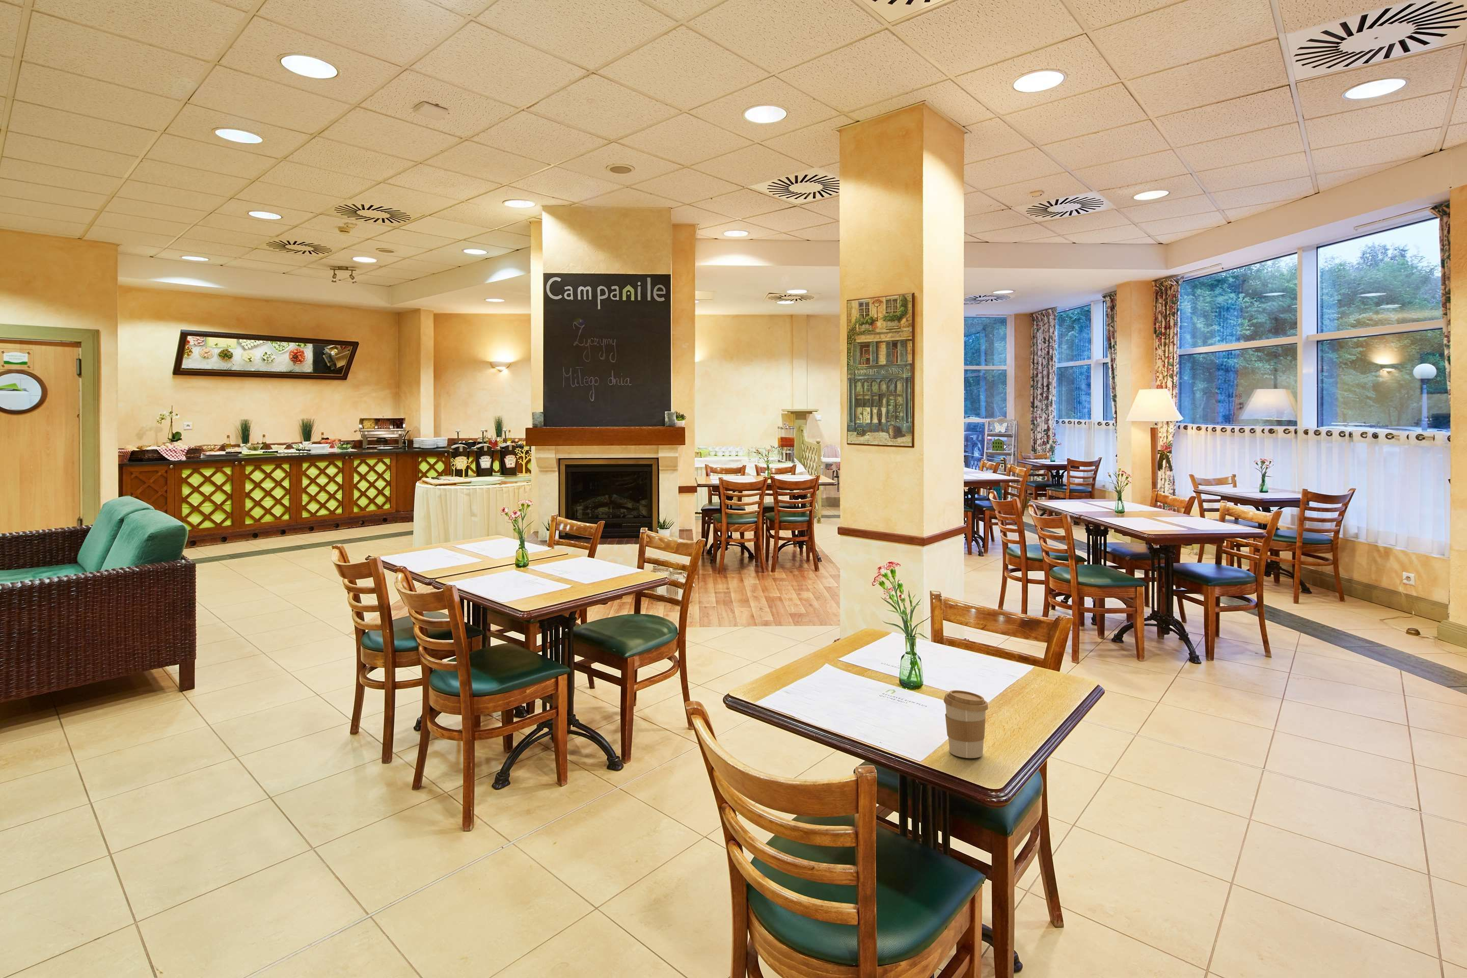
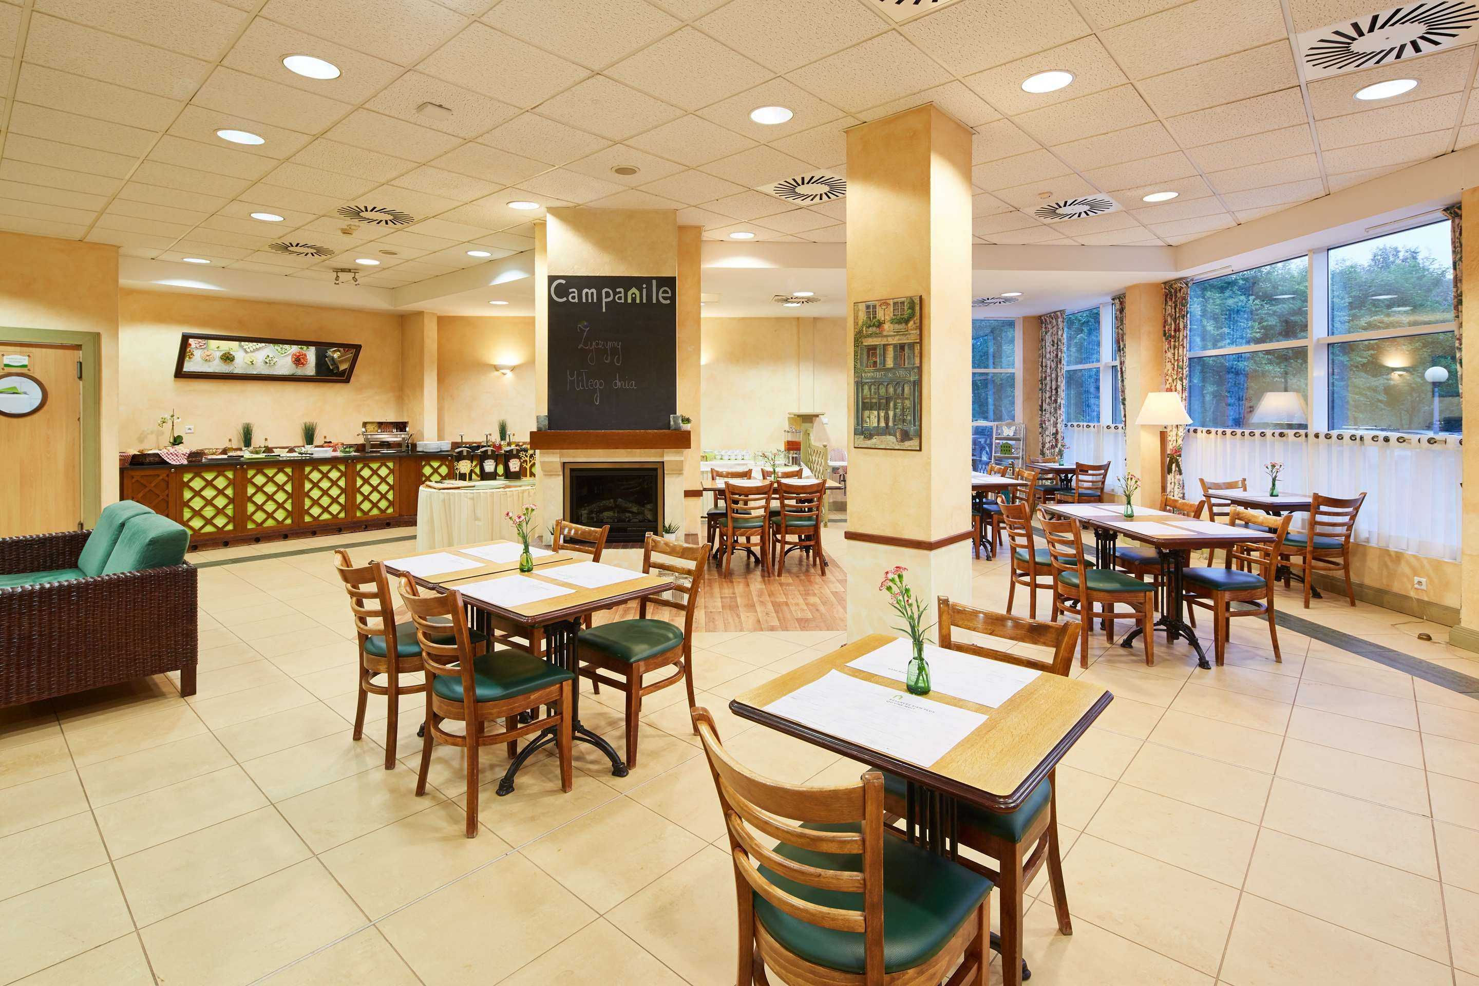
- coffee cup (966, 723)
